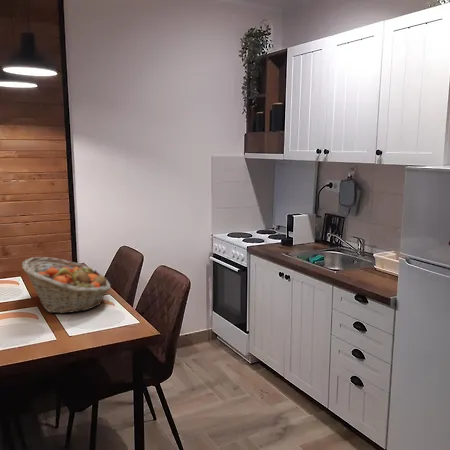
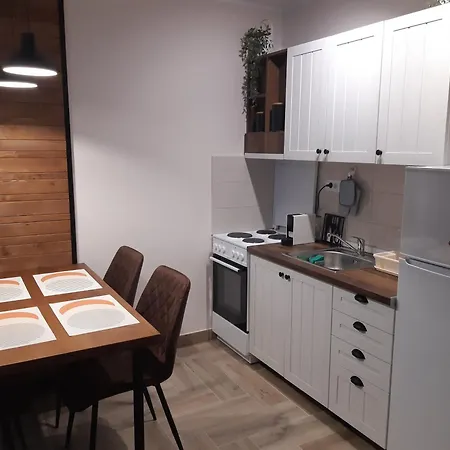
- fruit basket (67, 281)
